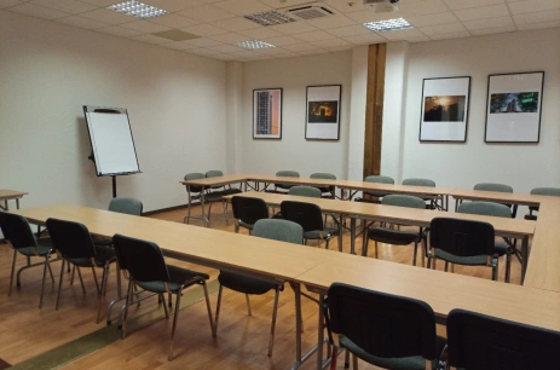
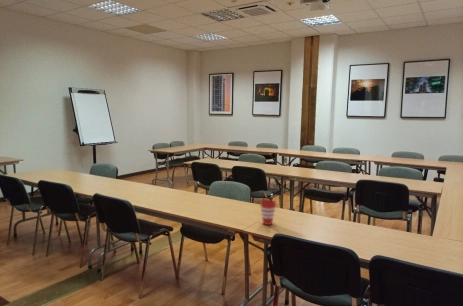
+ cup (267, 212)
